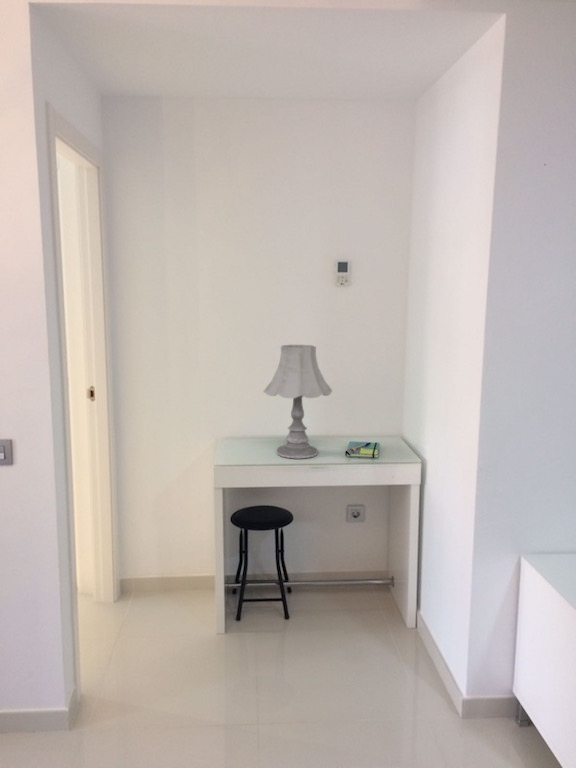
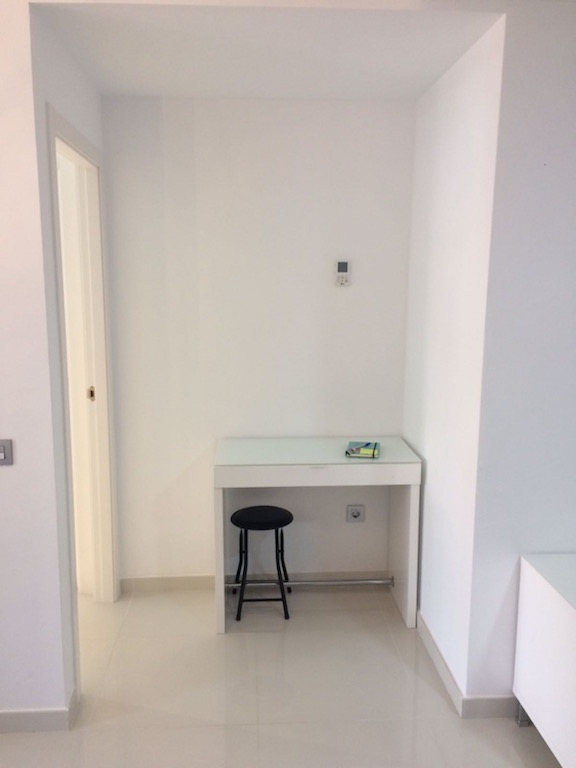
- table lamp (297, 400)
